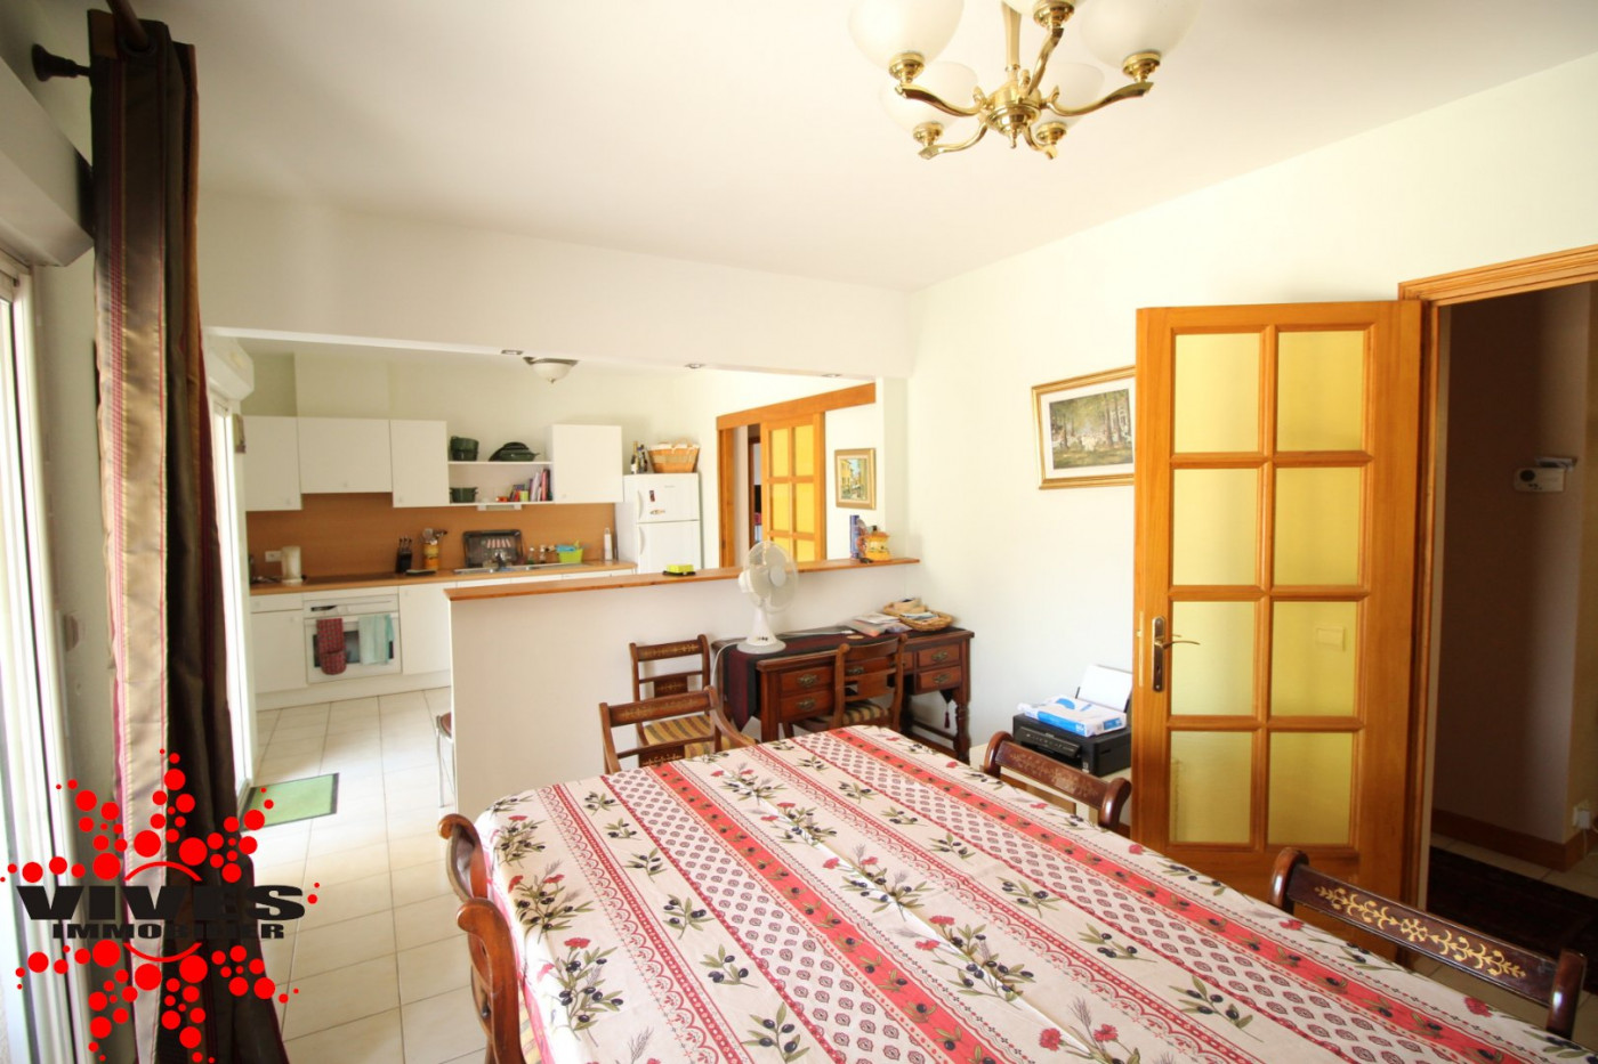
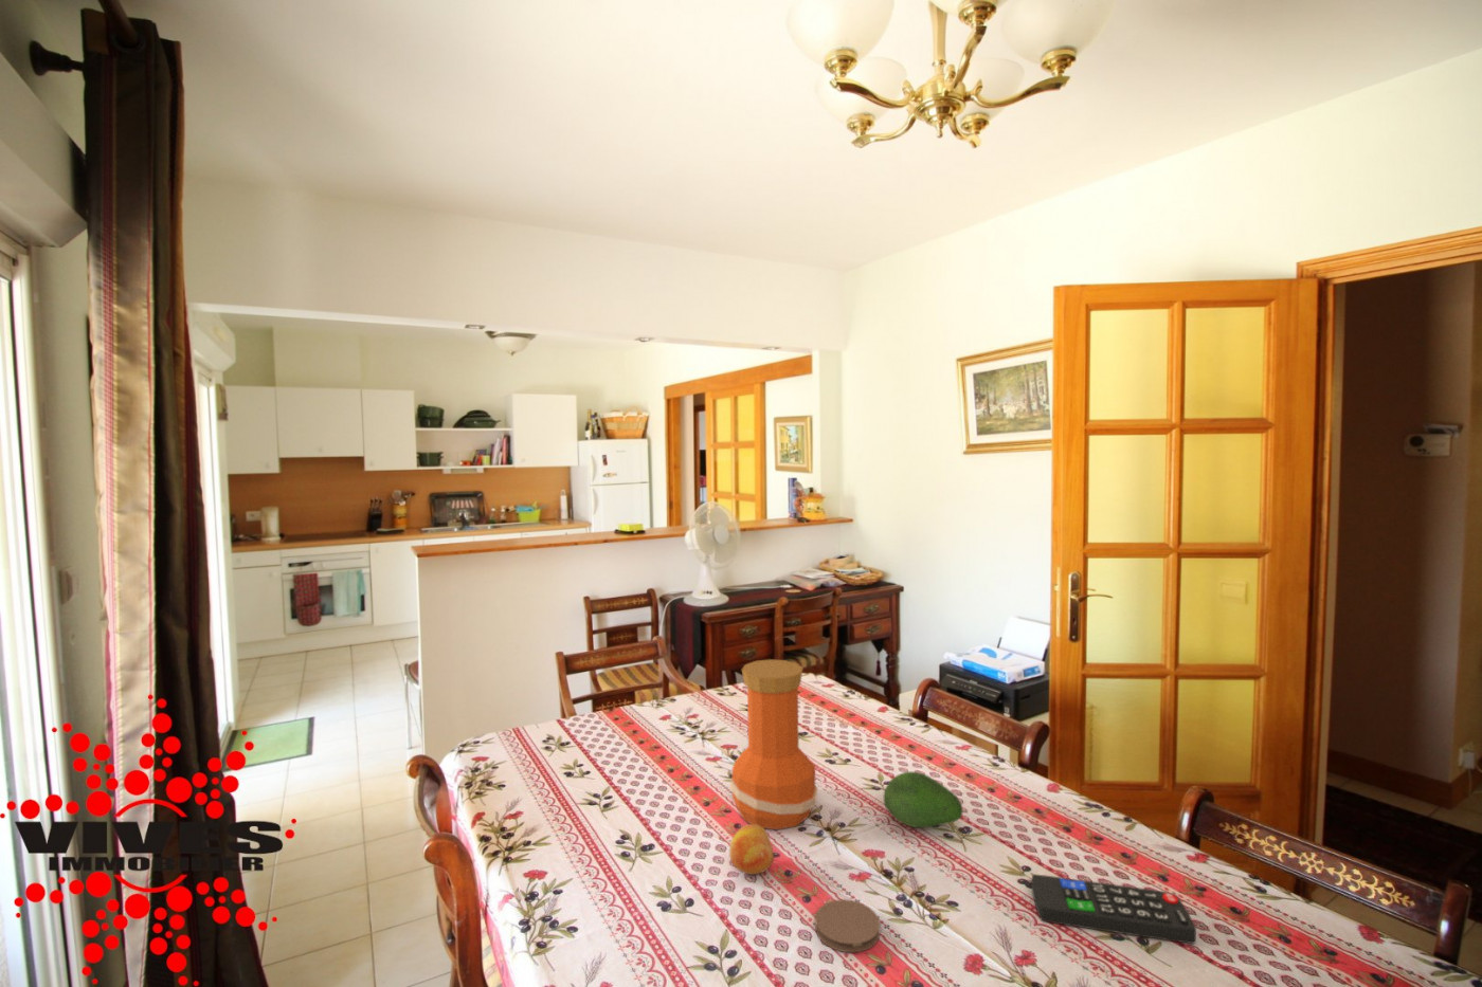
+ fruit (922, 801)
+ fruit (751, 847)
+ remote control (1108, 905)
+ coaster (847, 924)
+ vase (772, 739)
